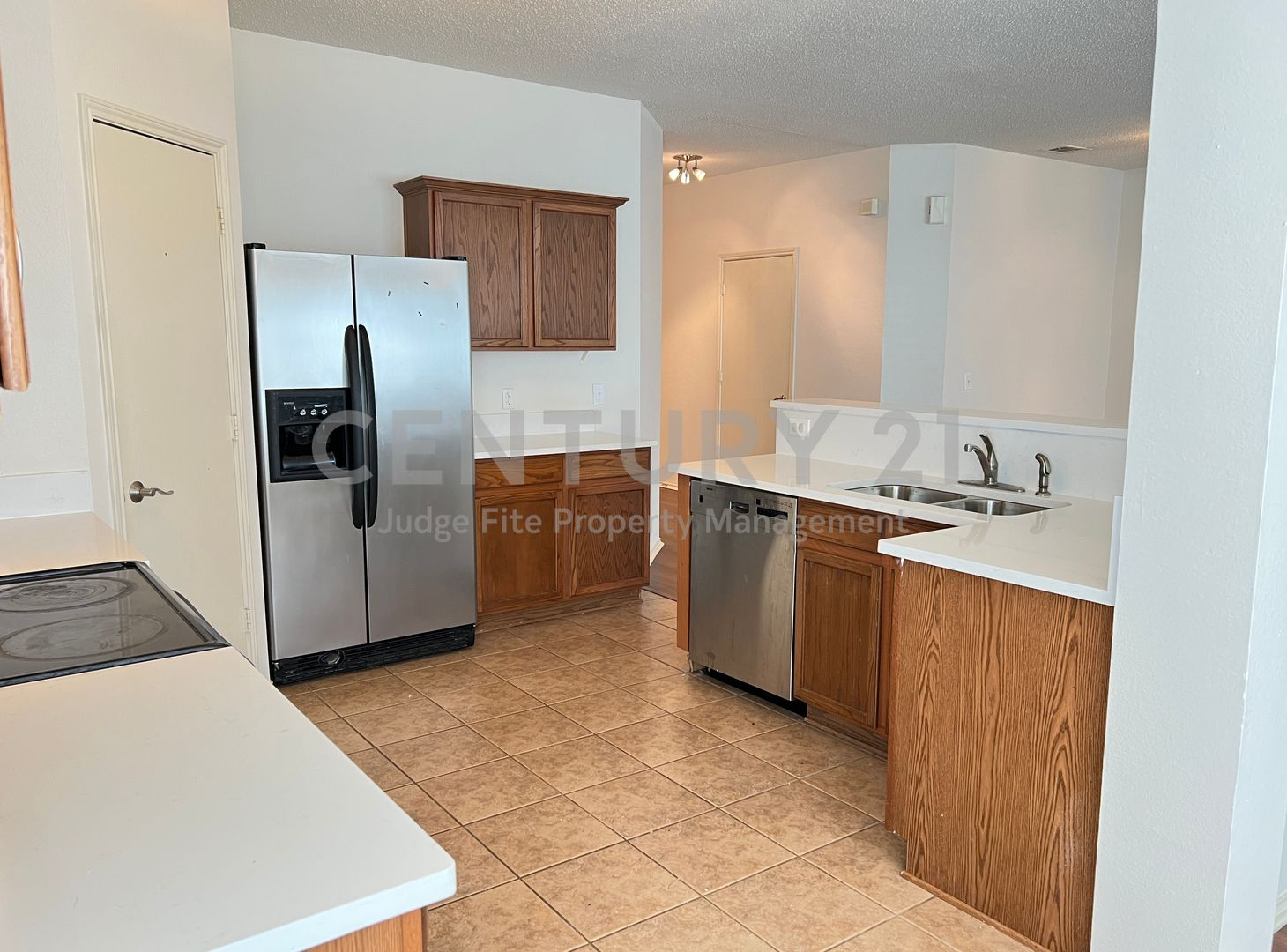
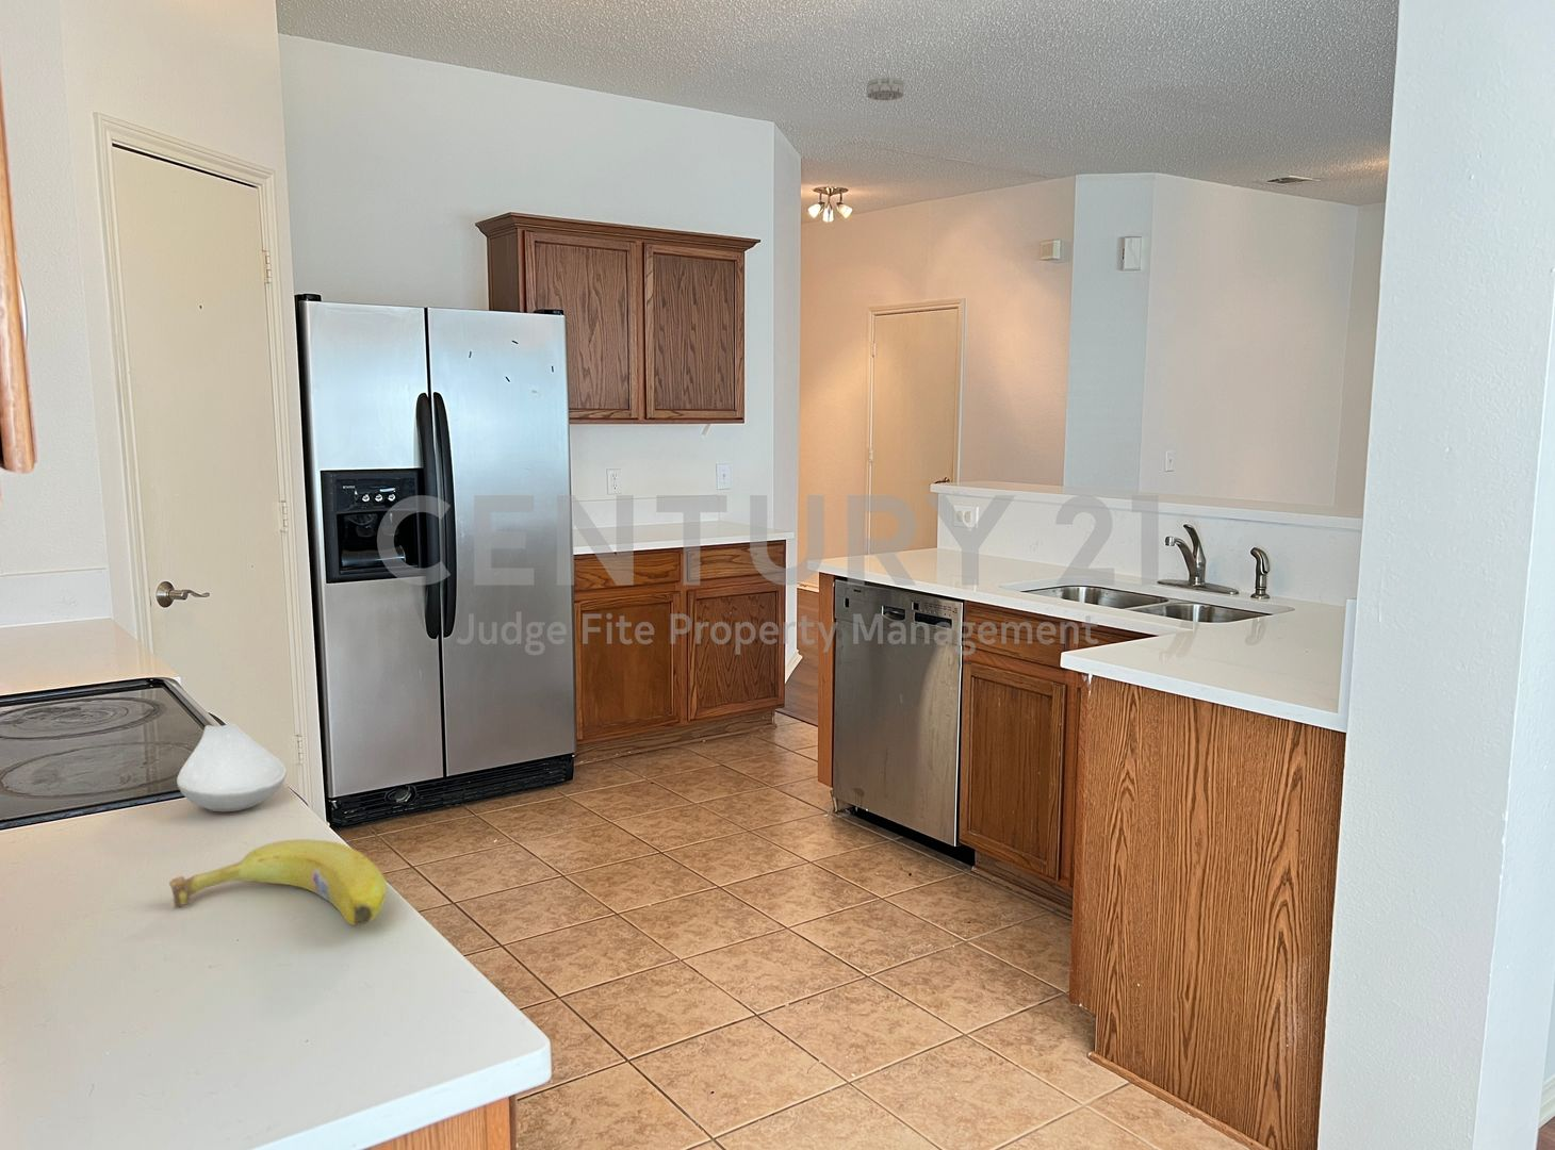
+ smoke detector (886, 87)
+ fruit (279, 883)
+ spoon rest (225, 763)
